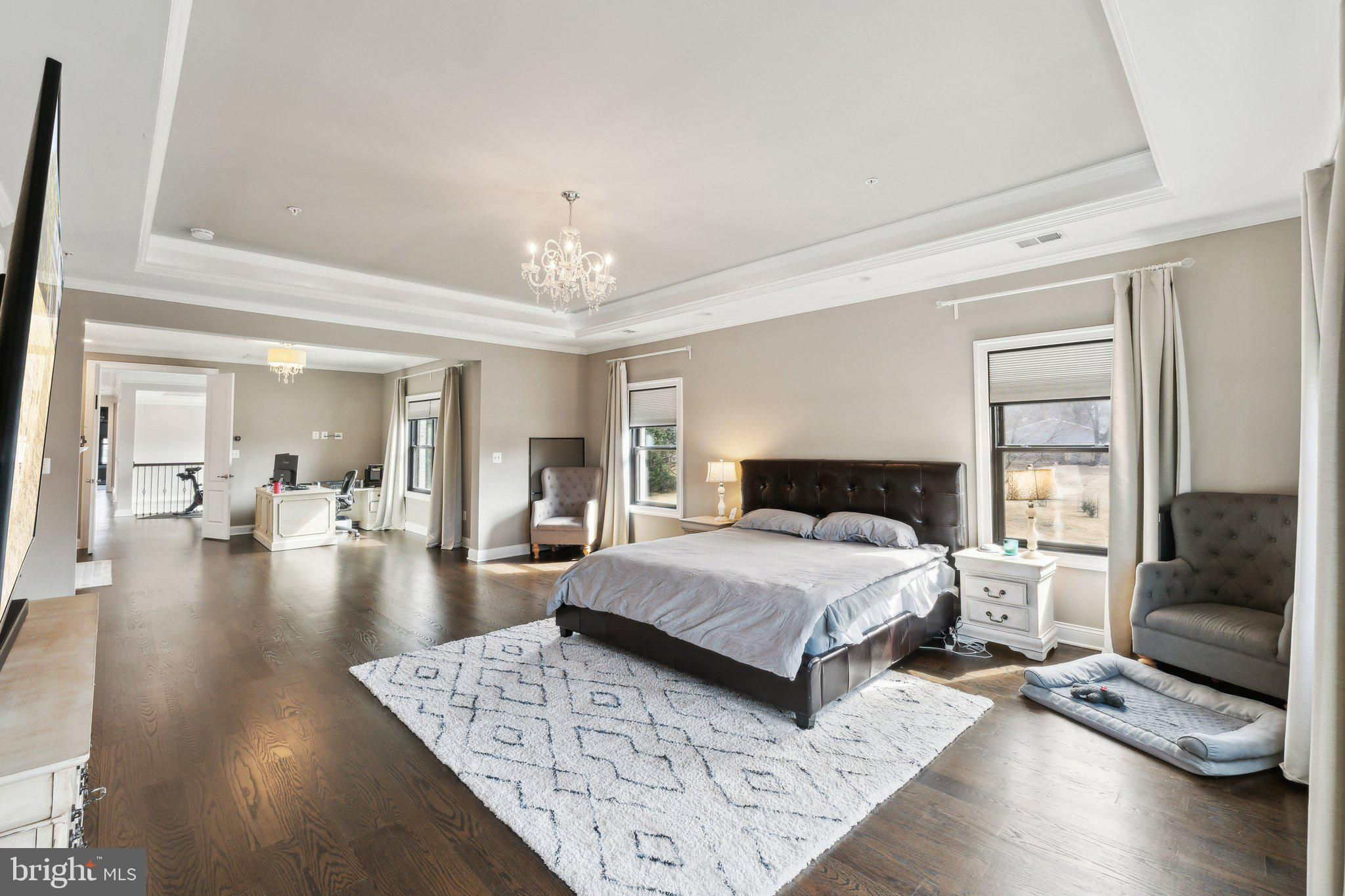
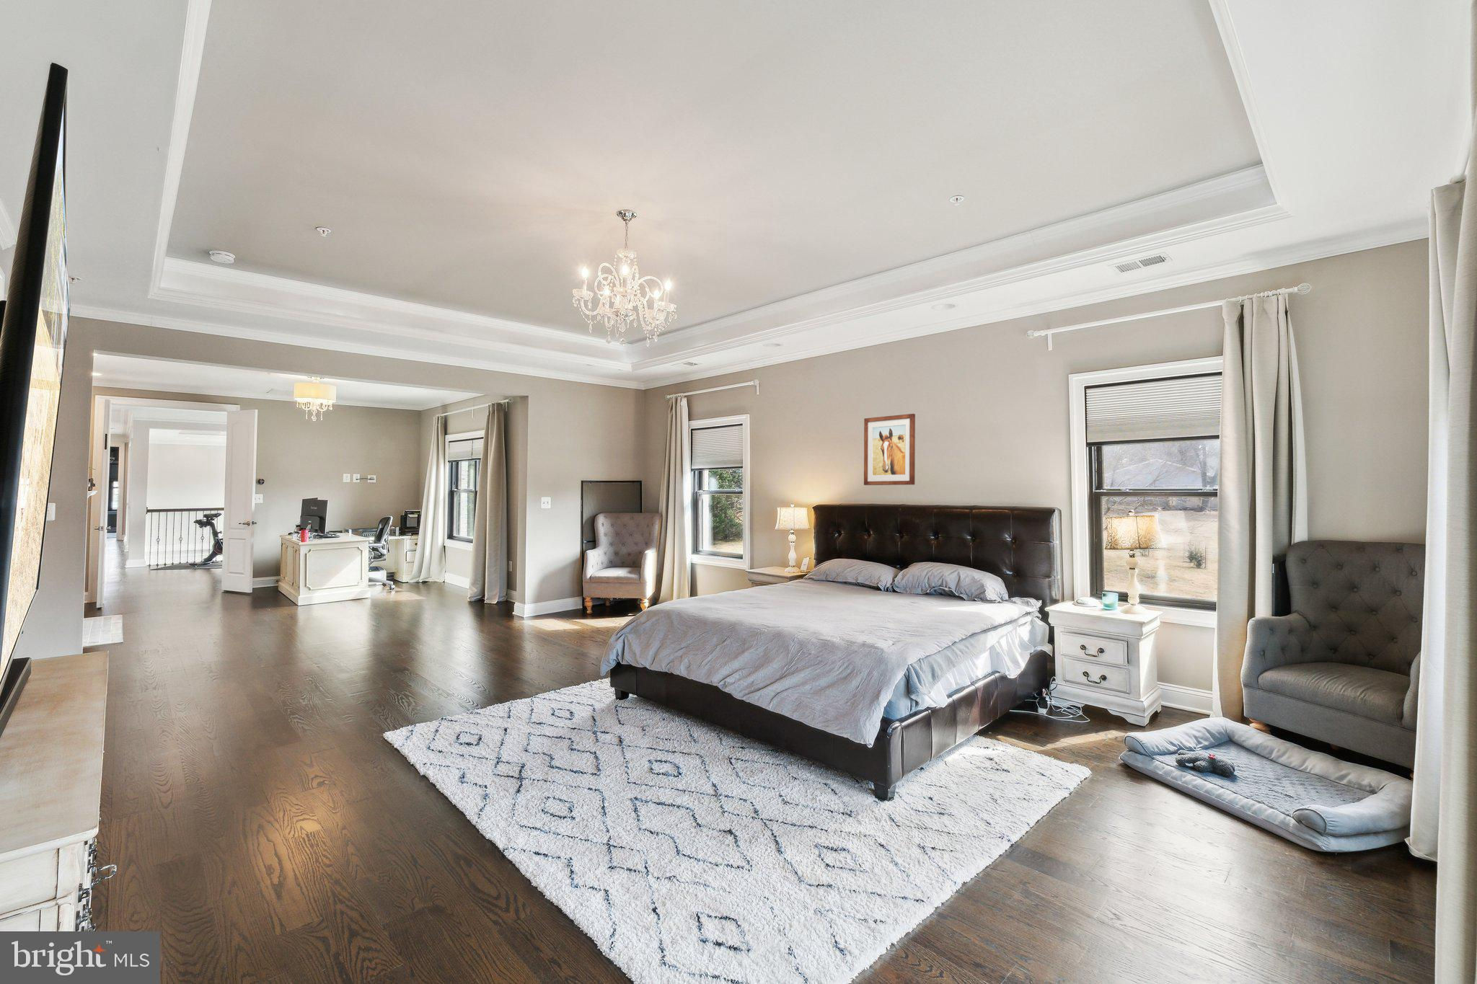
+ wall art (888, 450)
